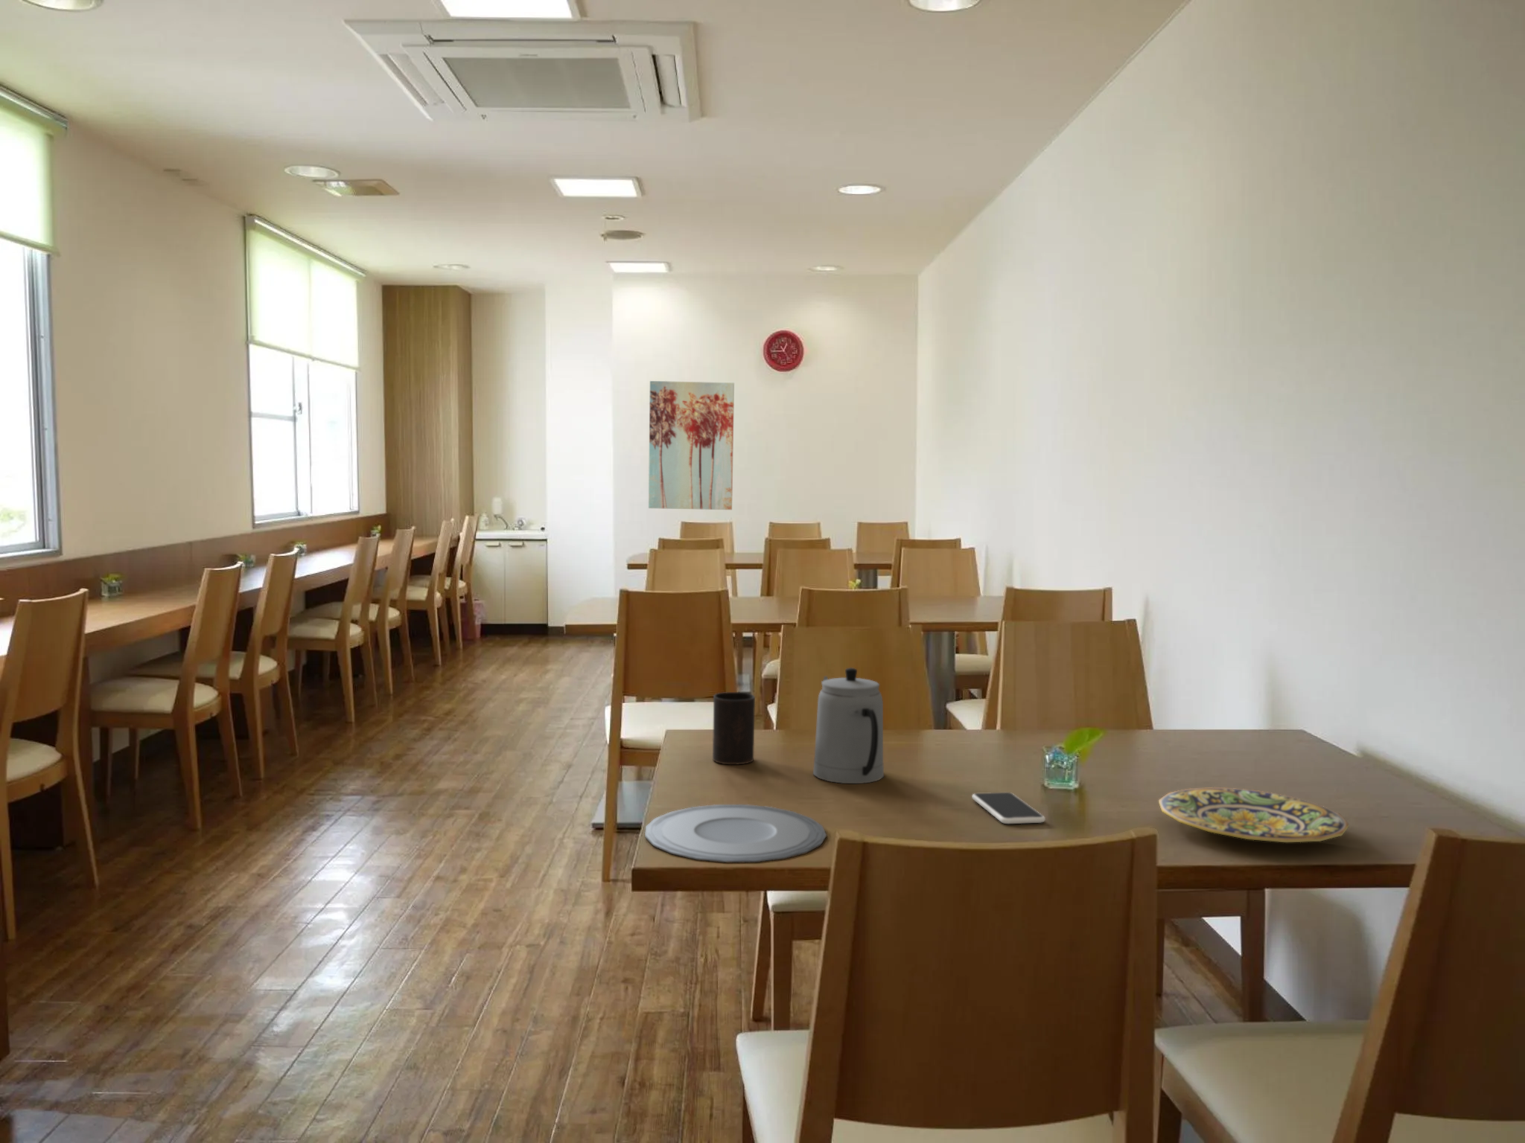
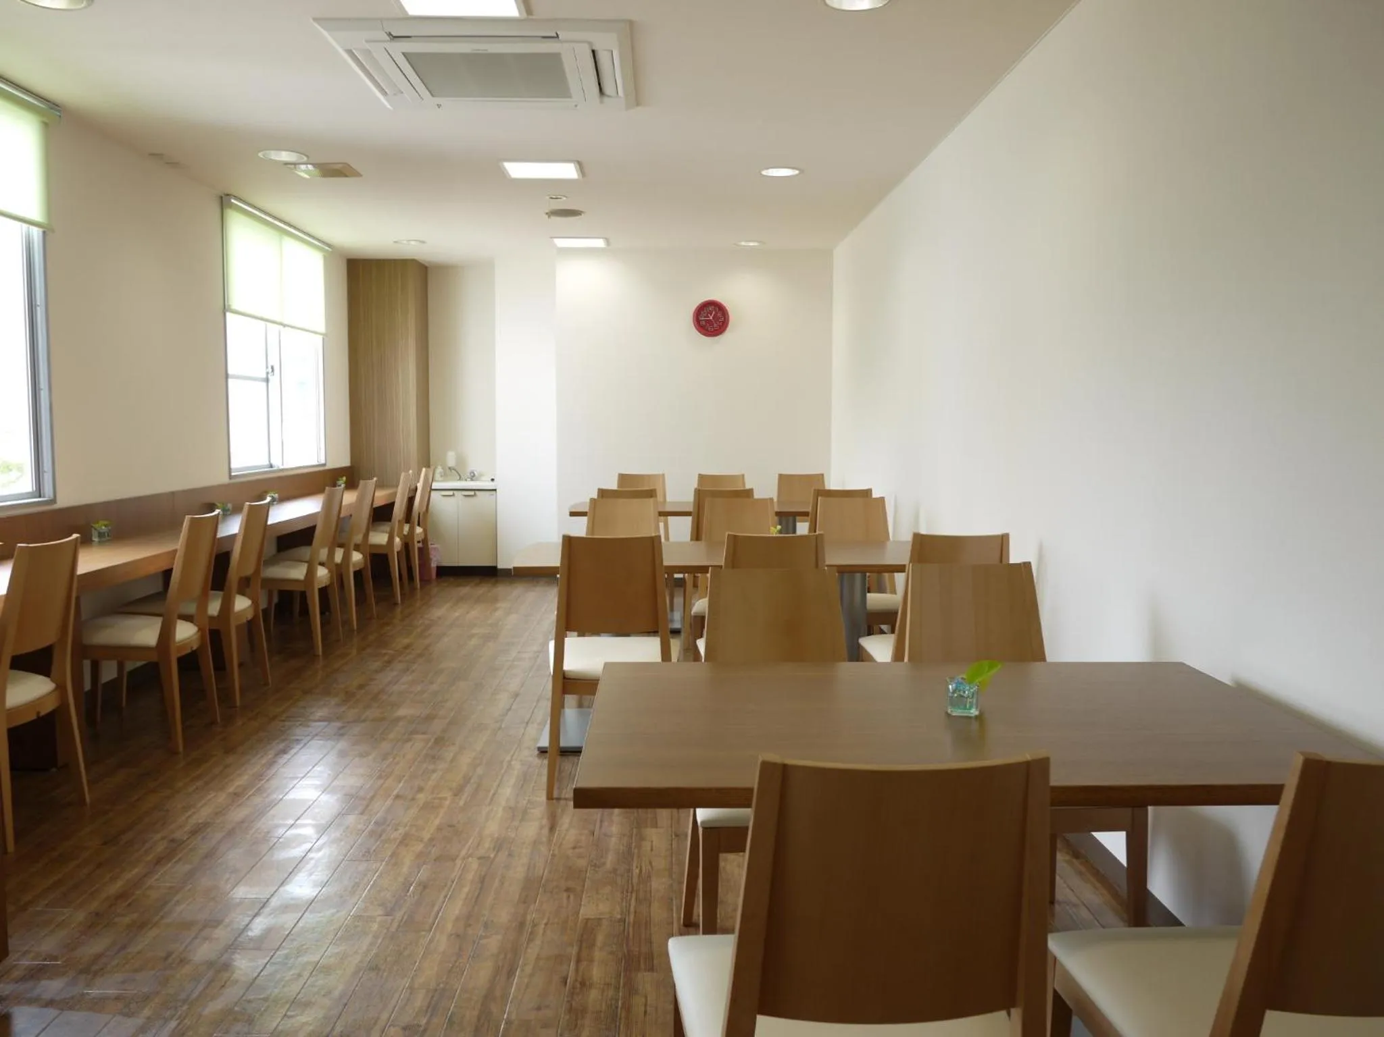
- smartphone (1006, 807)
- cup (734, 728)
- plate (1250, 821)
- plate (735, 831)
- teapot (848, 719)
- wall art (690, 445)
